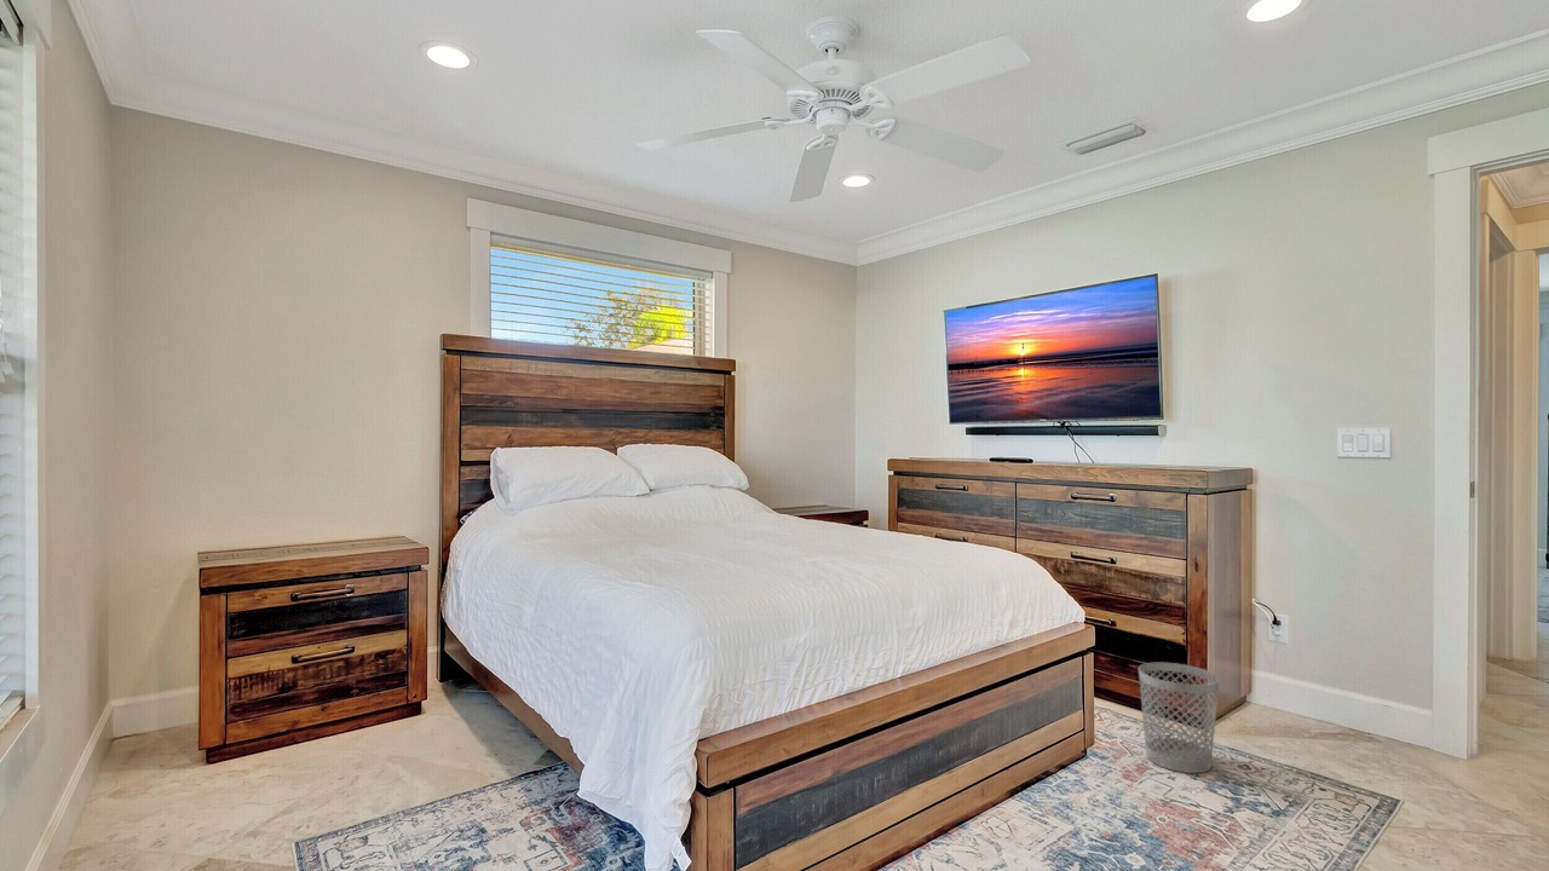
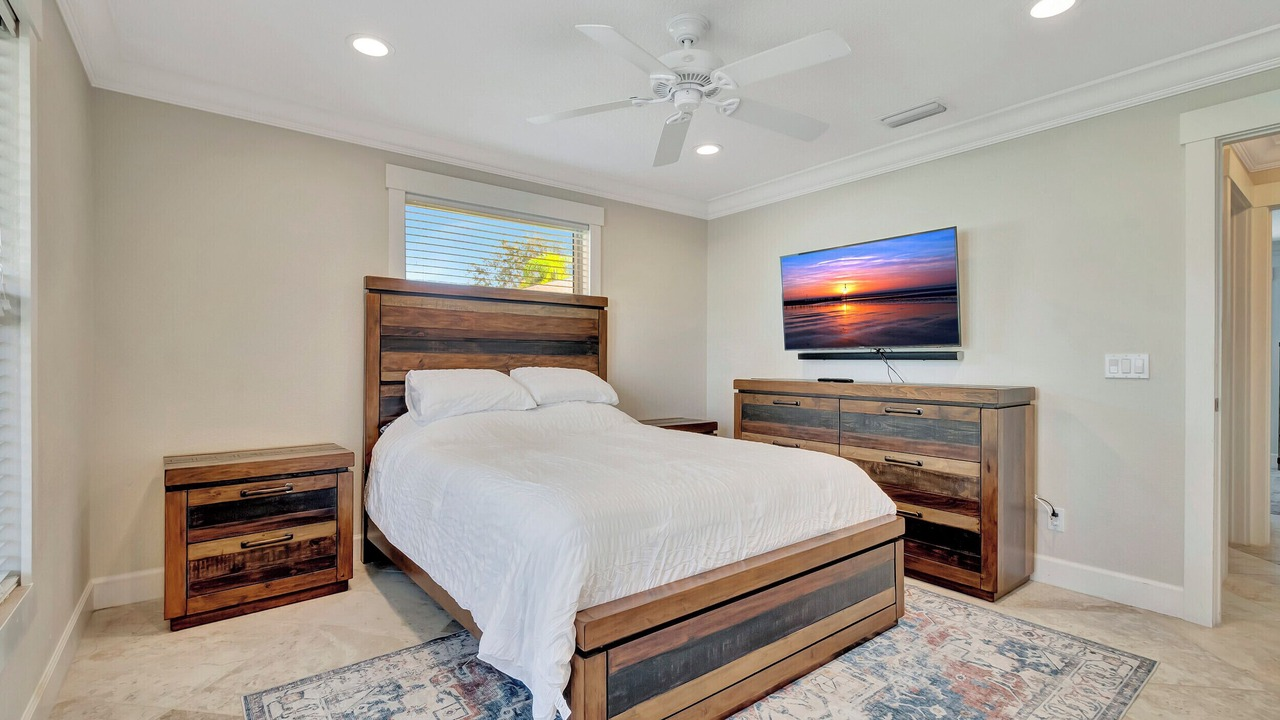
- wastebasket (1177, 716)
